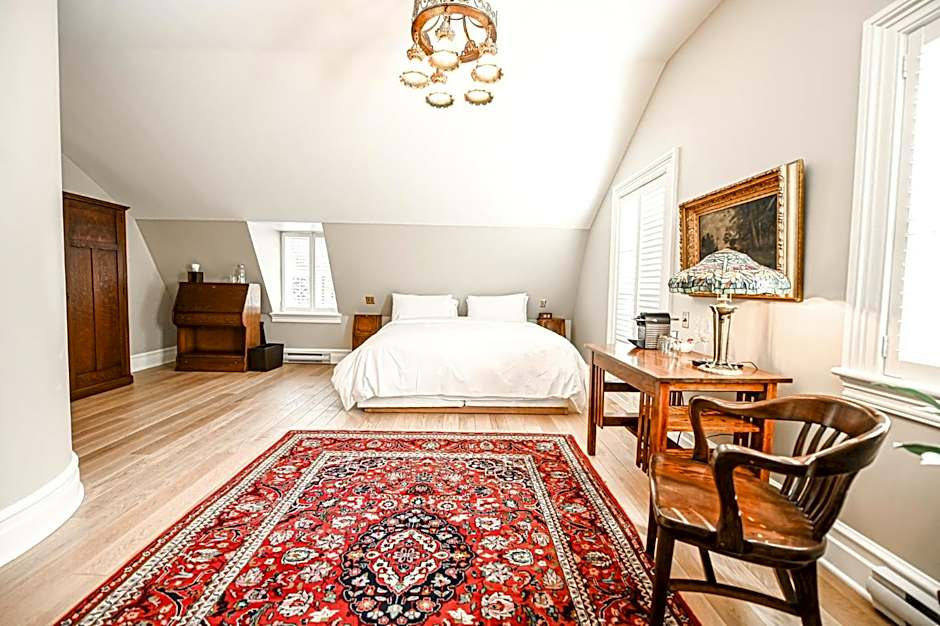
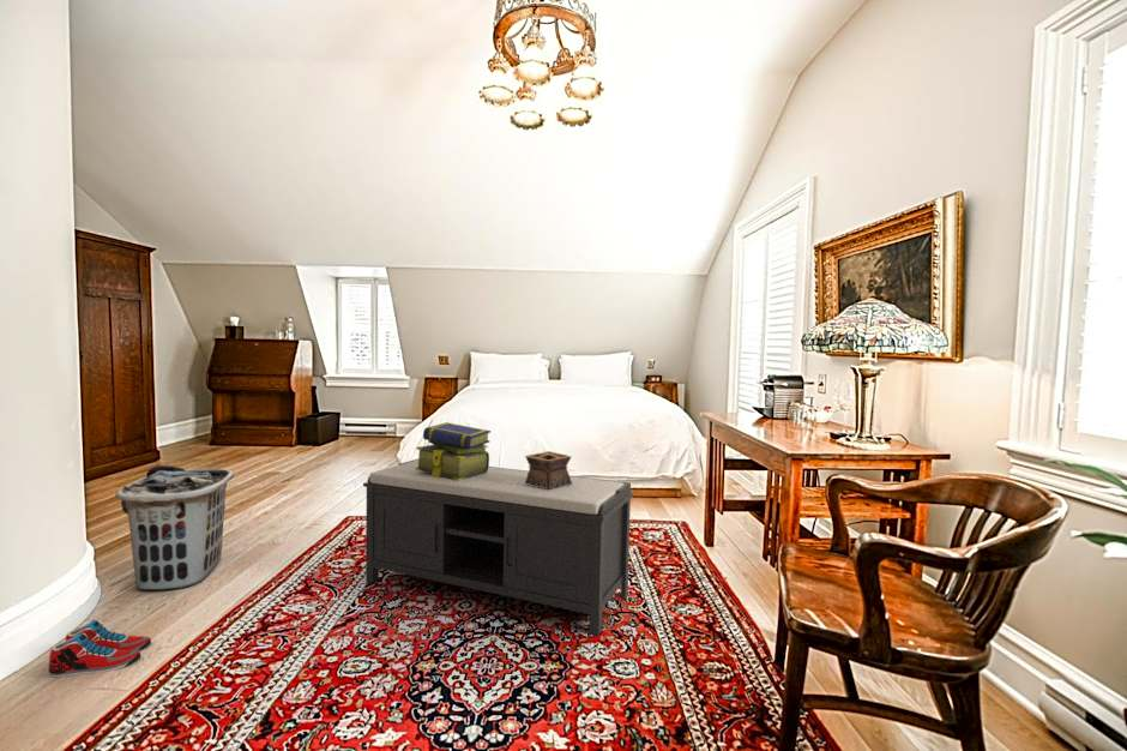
+ stack of books (456, 449)
+ shoe (102, 642)
+ clothes hamper (180, 517)
+ bench (495, 533)
+ decorative box (548, 468)
